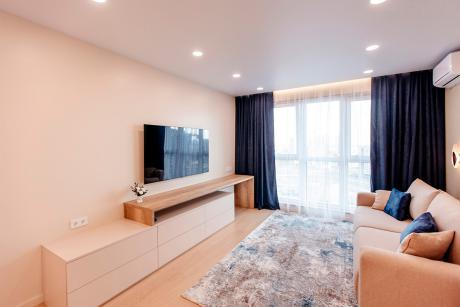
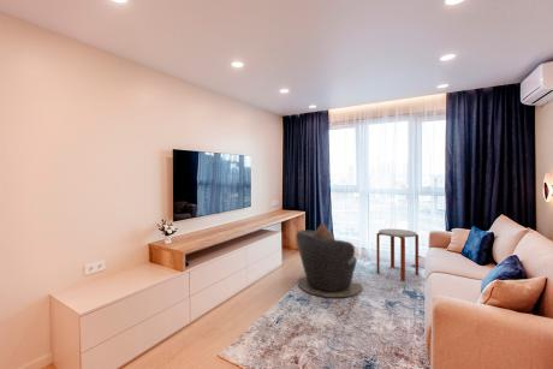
+ side table (393, 252)
+ leather (328, 252)
